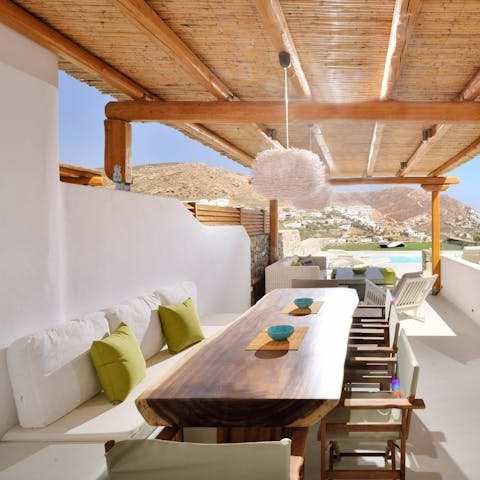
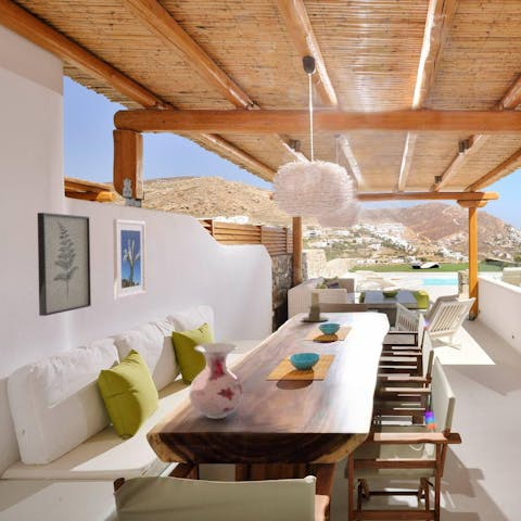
+ vase (216, 381)
+ candle holder (315, 306)
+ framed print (130, 258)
+ wall art (65, 263)
